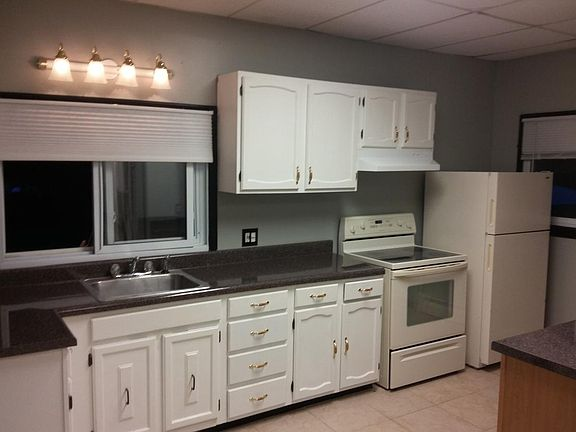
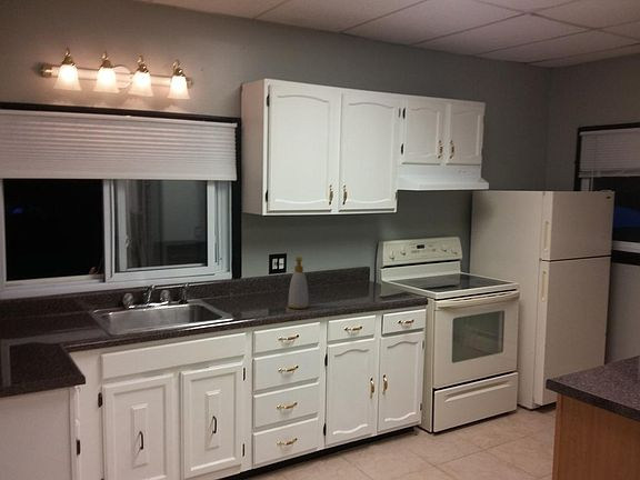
+ soap bottle (298, 282)
